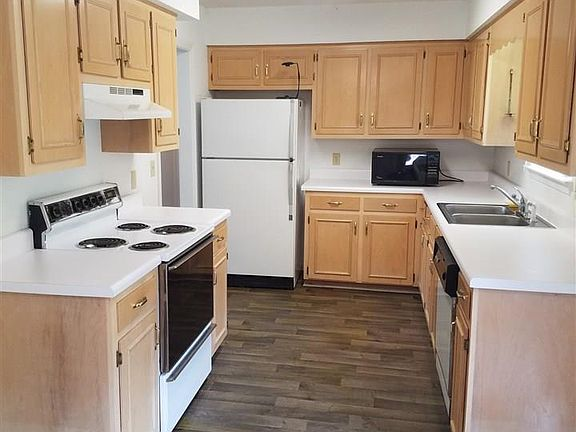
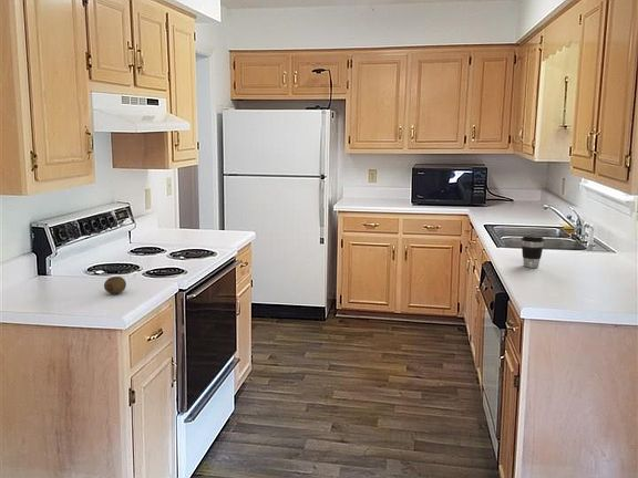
+ coffee cup (532, 251)
+ fruit (115, 284)
